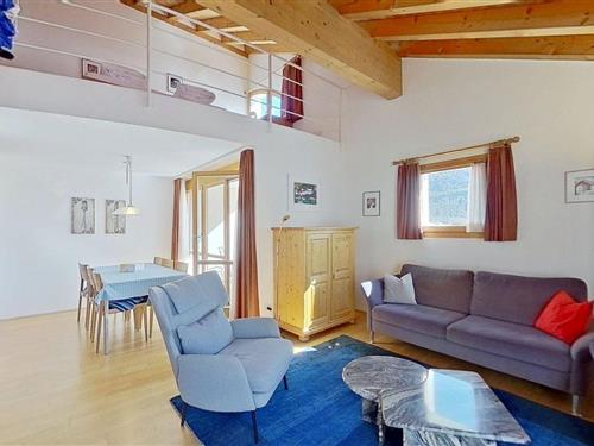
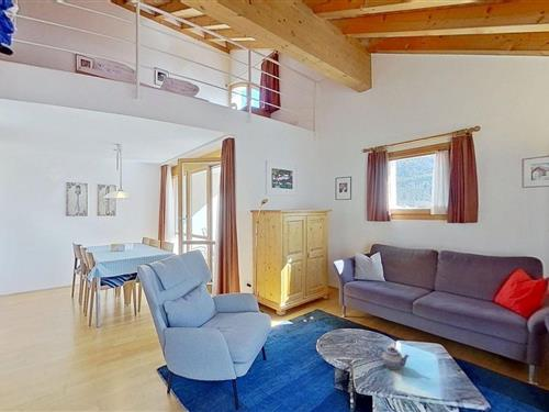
+ teapot (392, 356)
